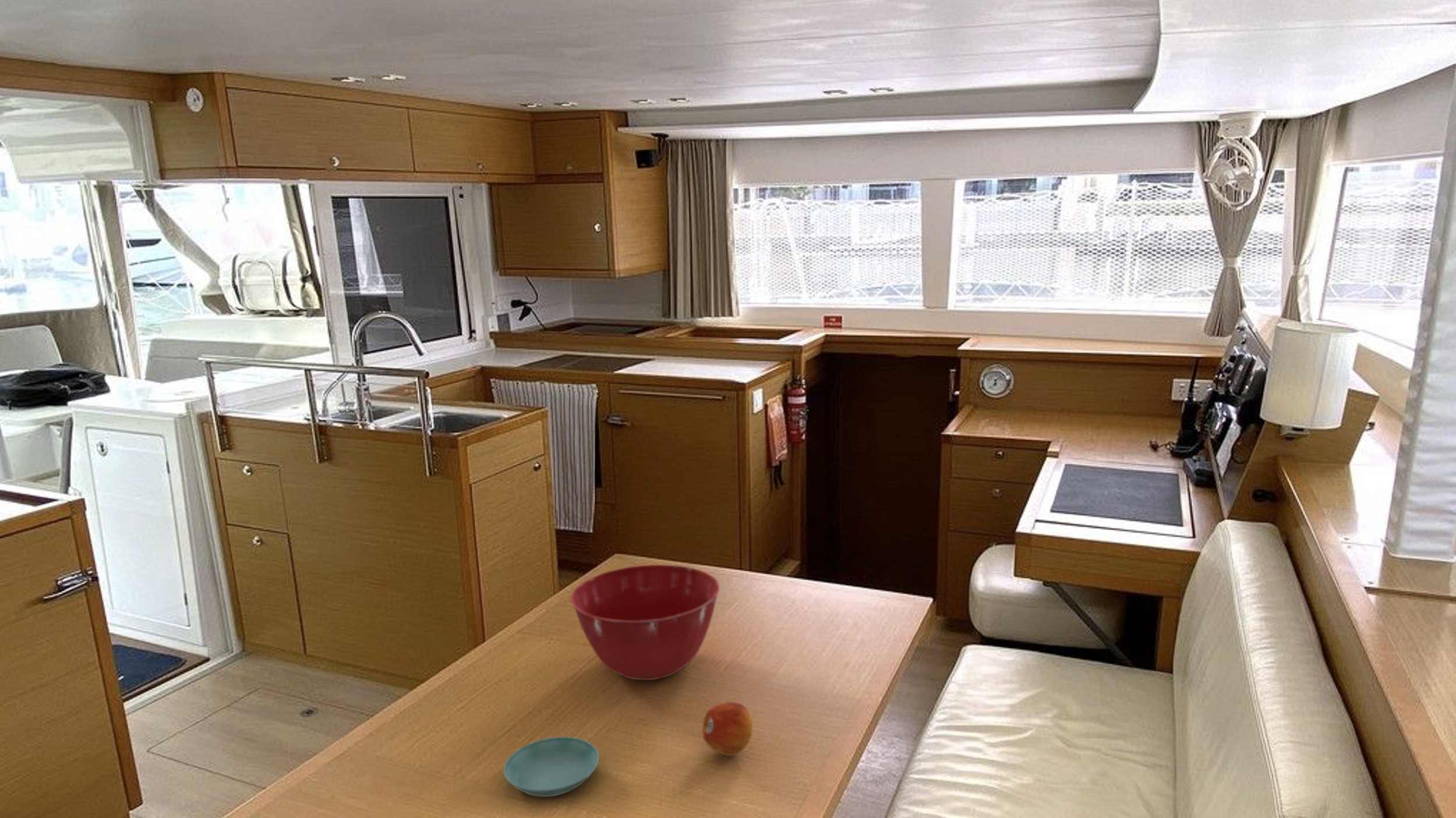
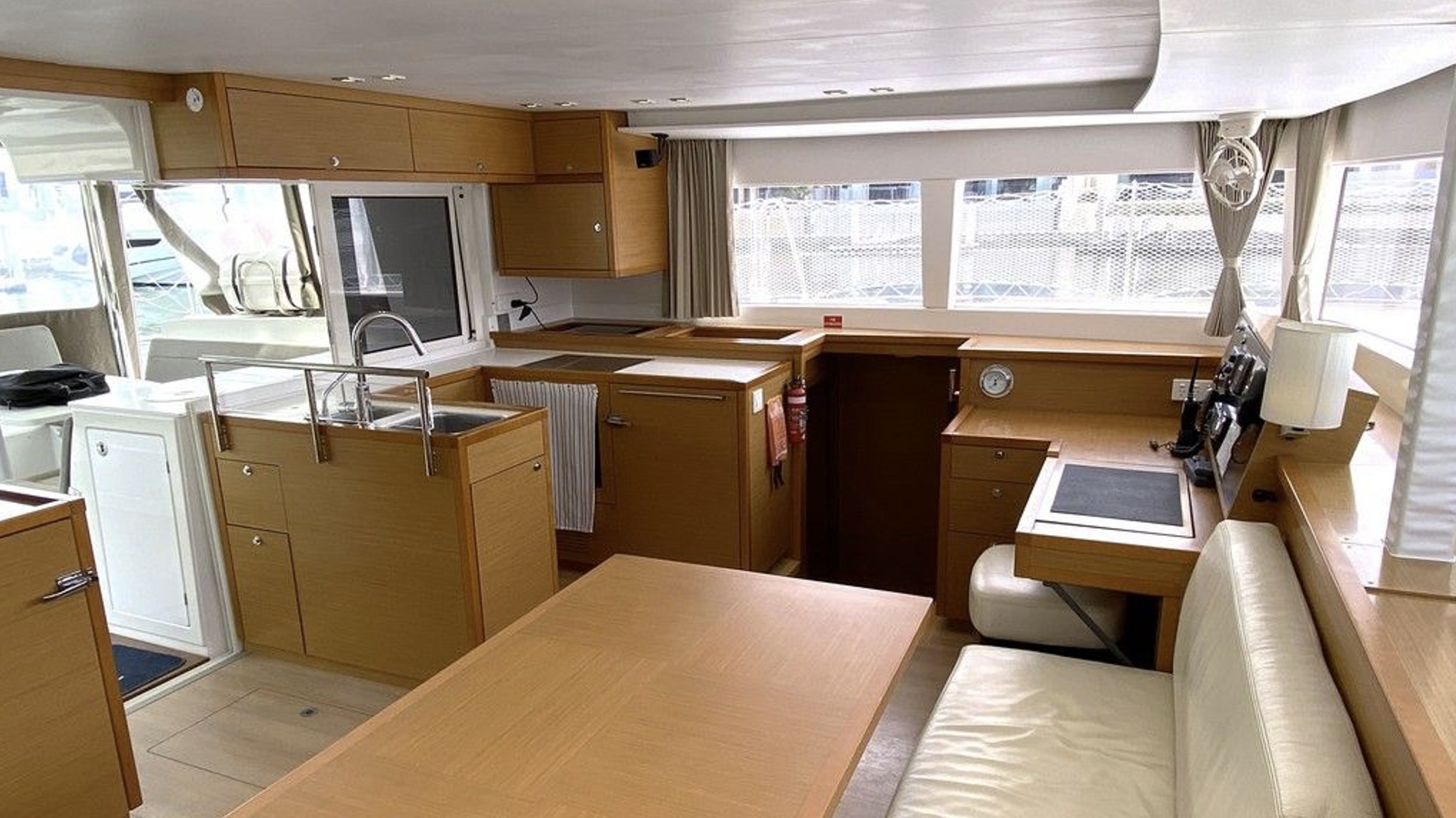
- mixing bowl (647, 626)
- saucer (552, 769)
- fruit (727, 729)
